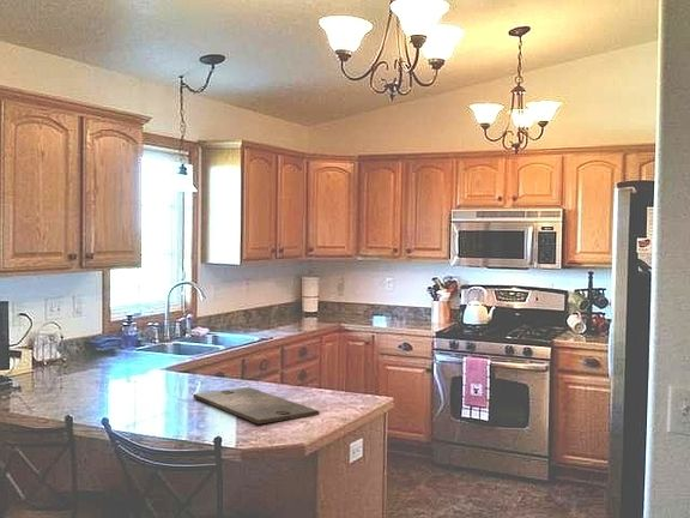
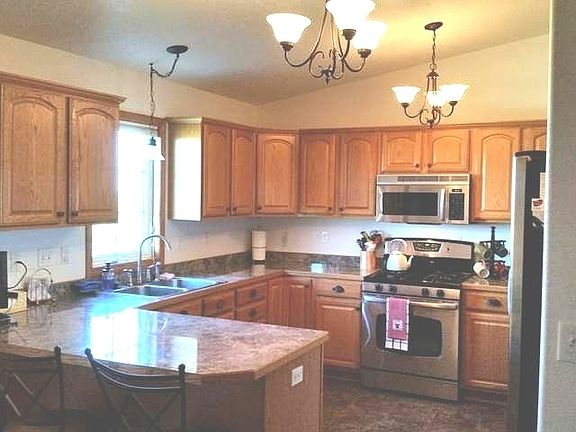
- cutting board (253, 403)
